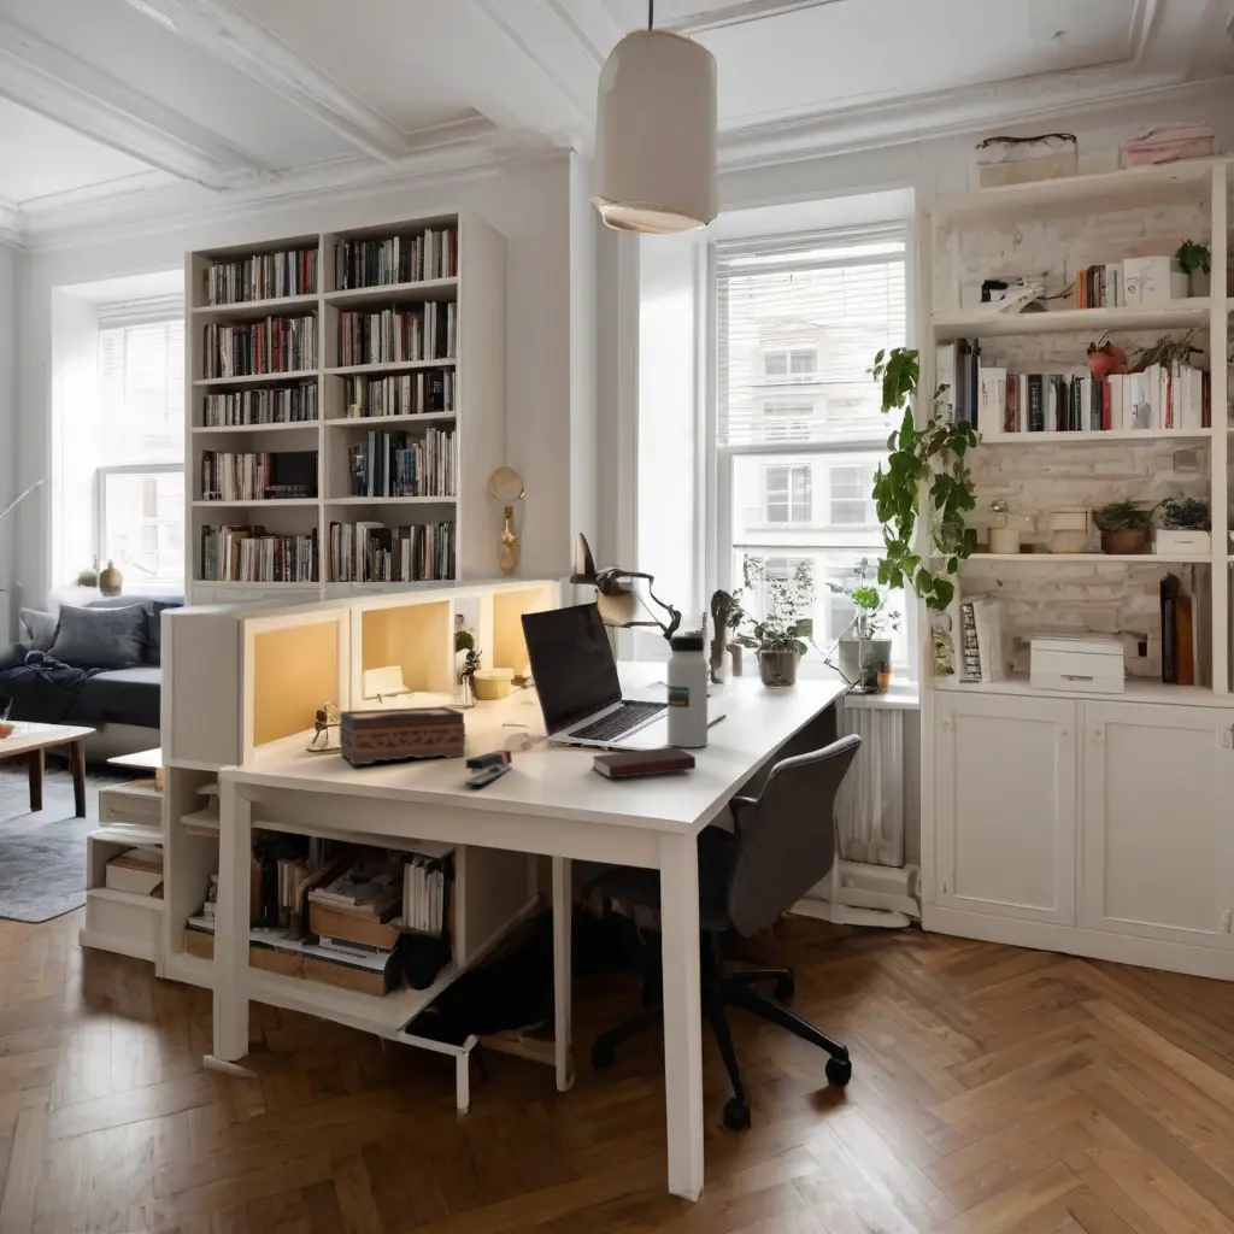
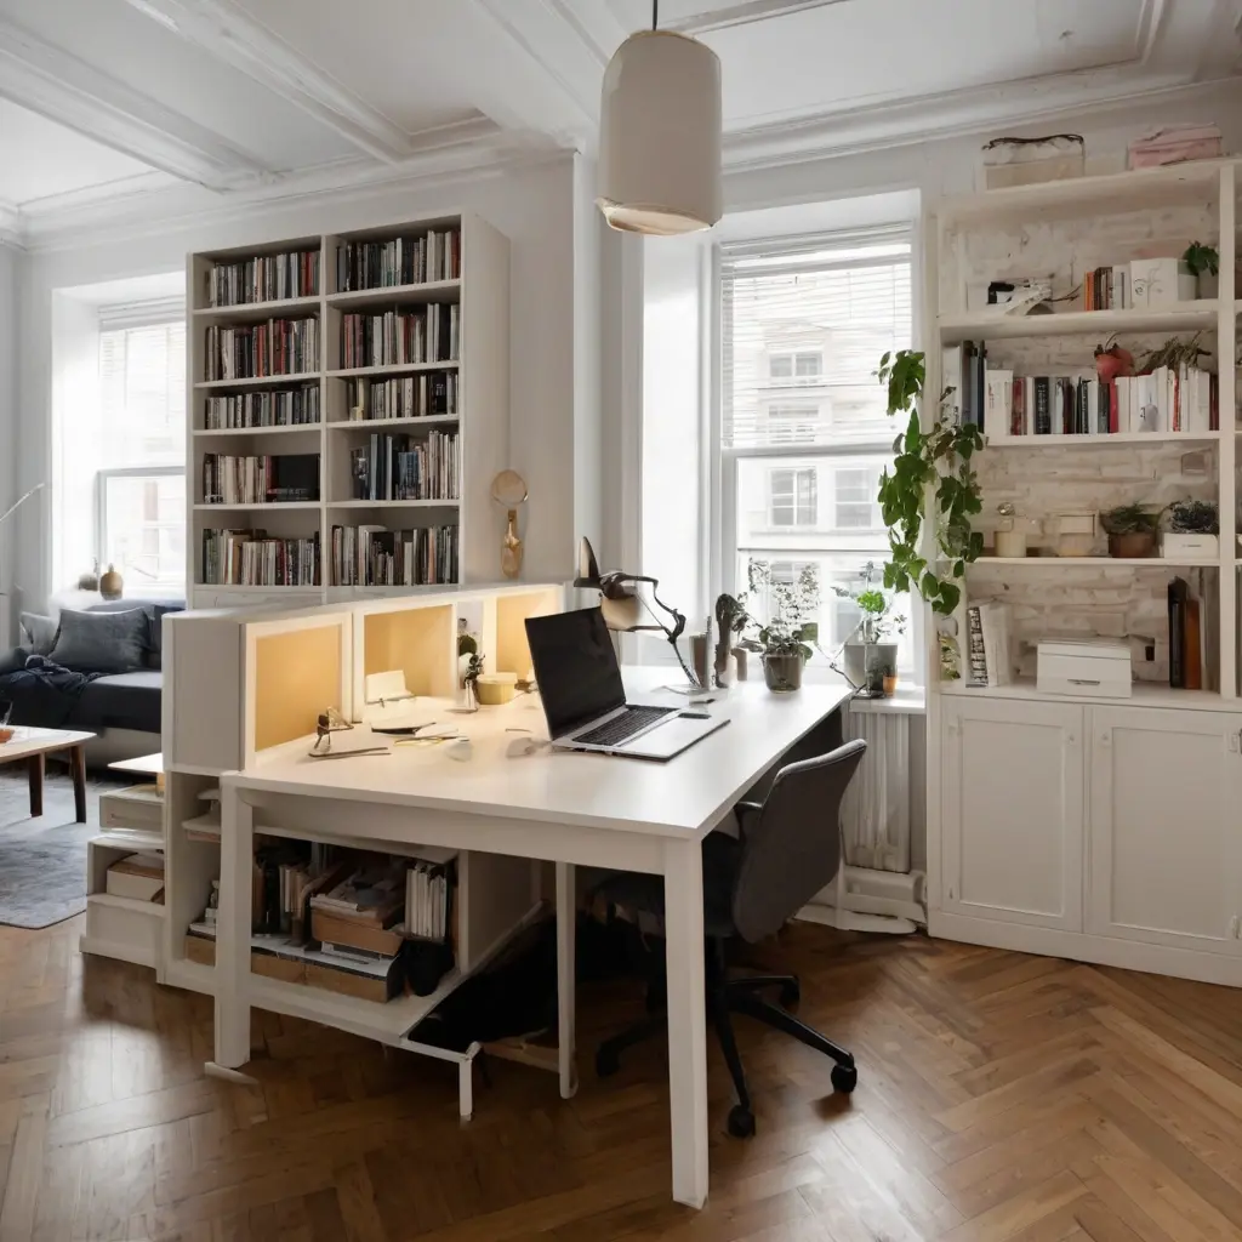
- book (642, 762)
- water bottle (687, 689)
- stapler (489, 764)
- tissue box (401, 733)
